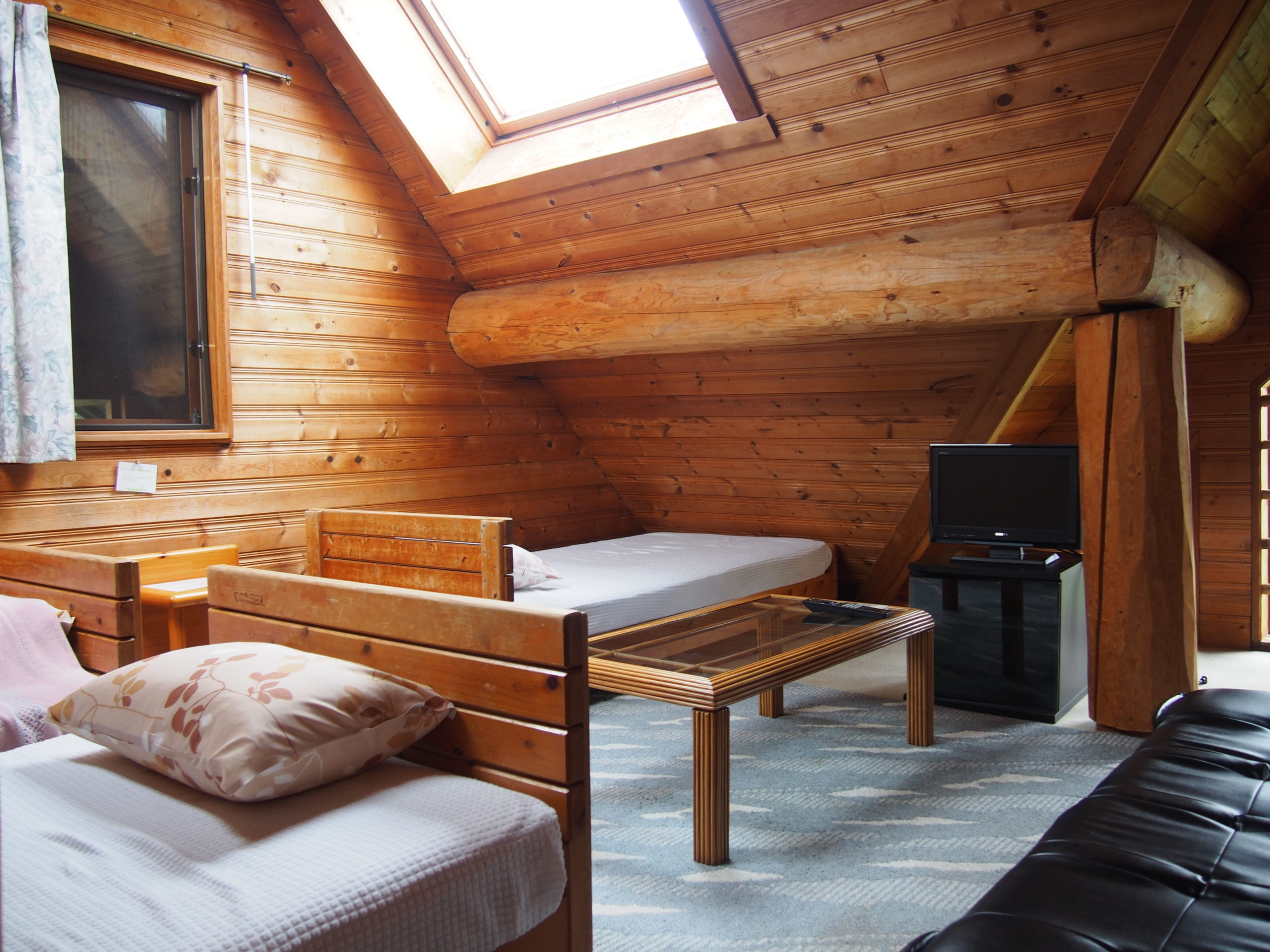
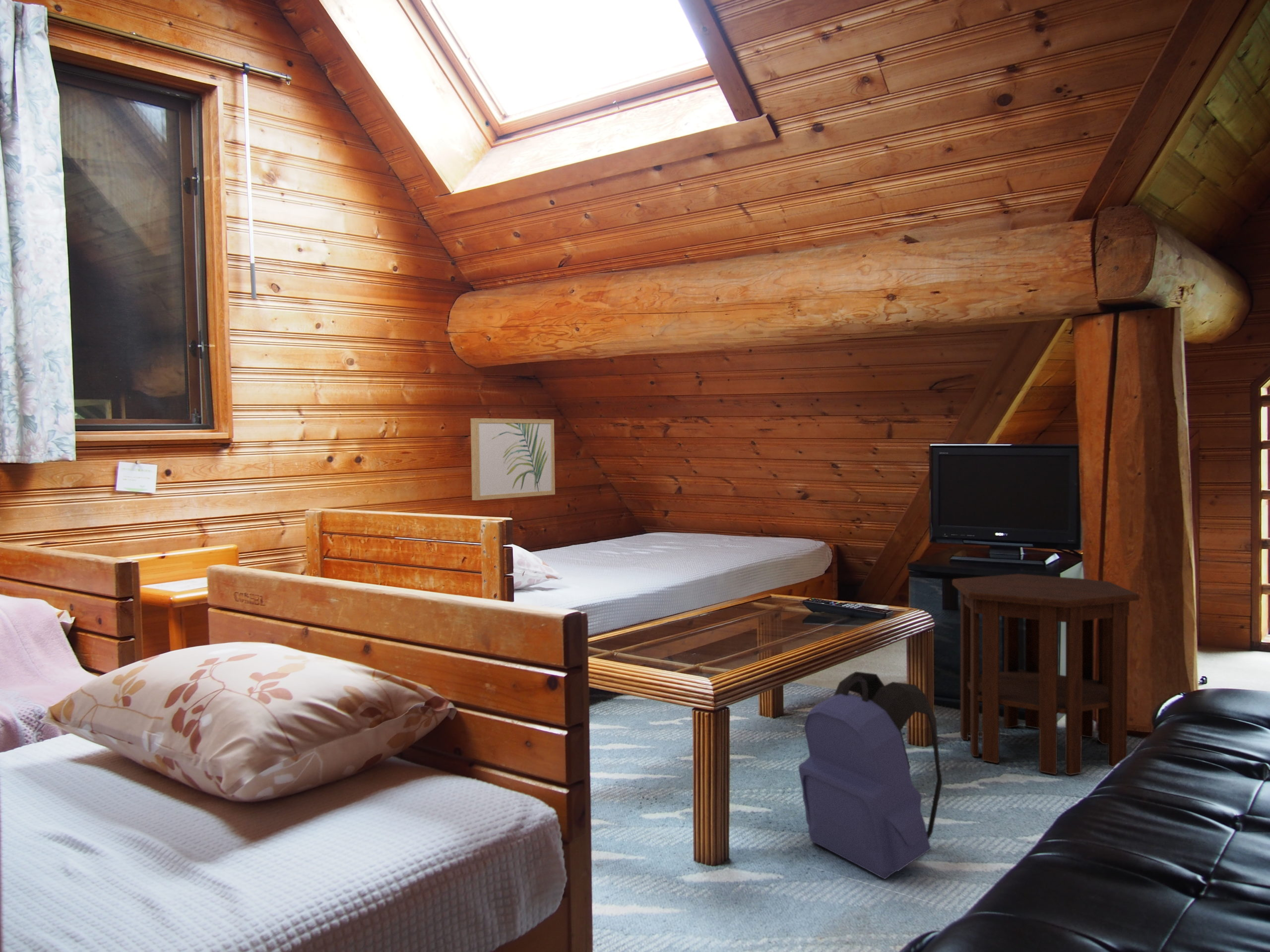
+ side table (1040, 667)
+ wall art (514, 458)
+ backpack (879, 761)
